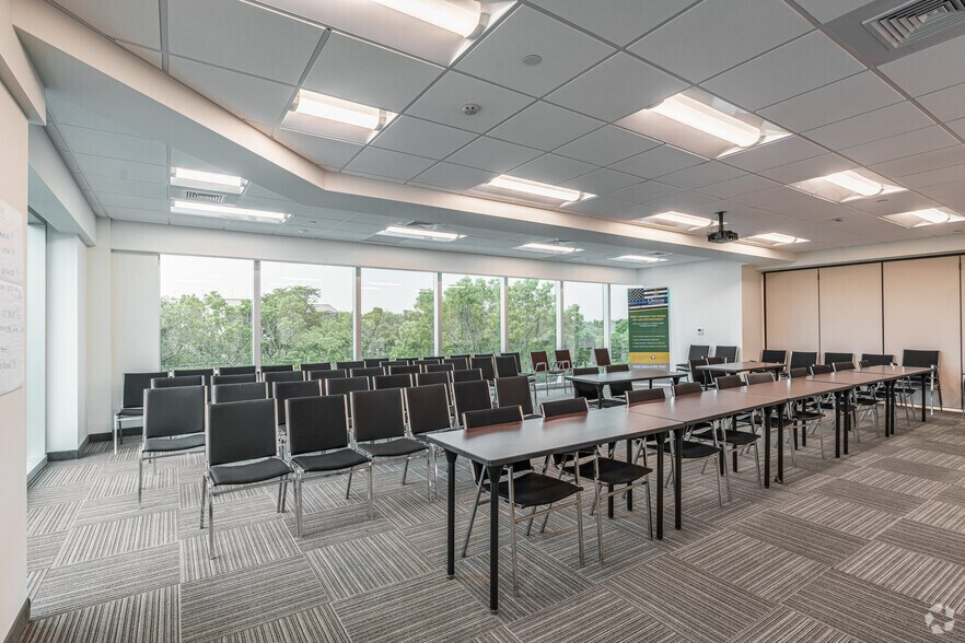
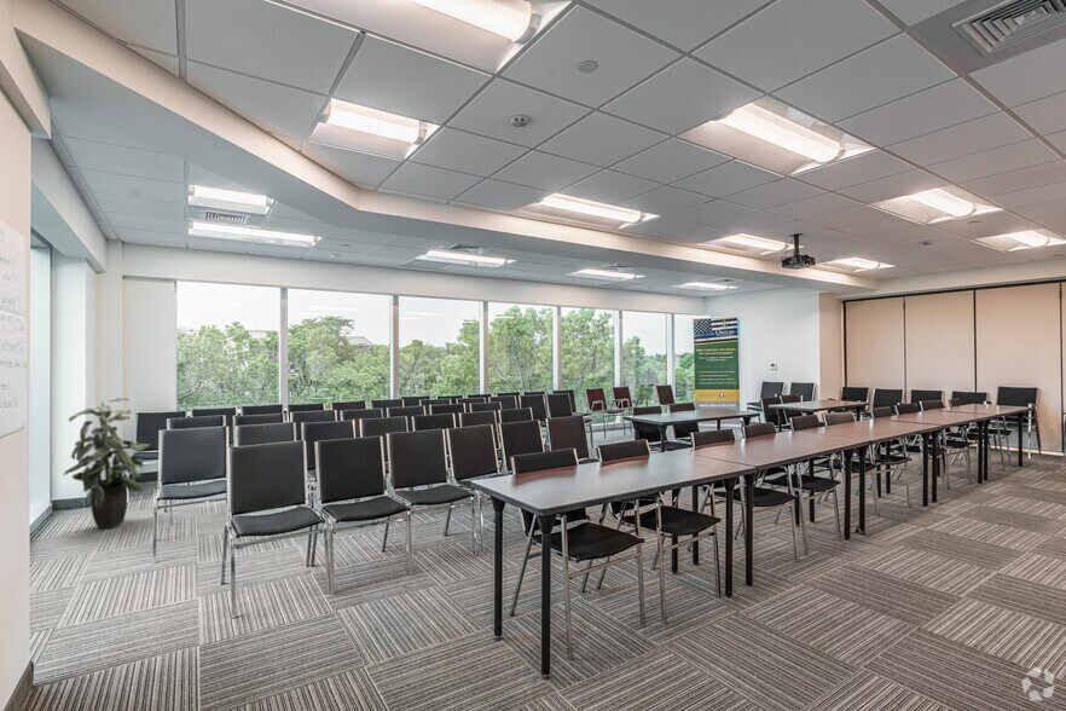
+ indoor plant (109, 462)
